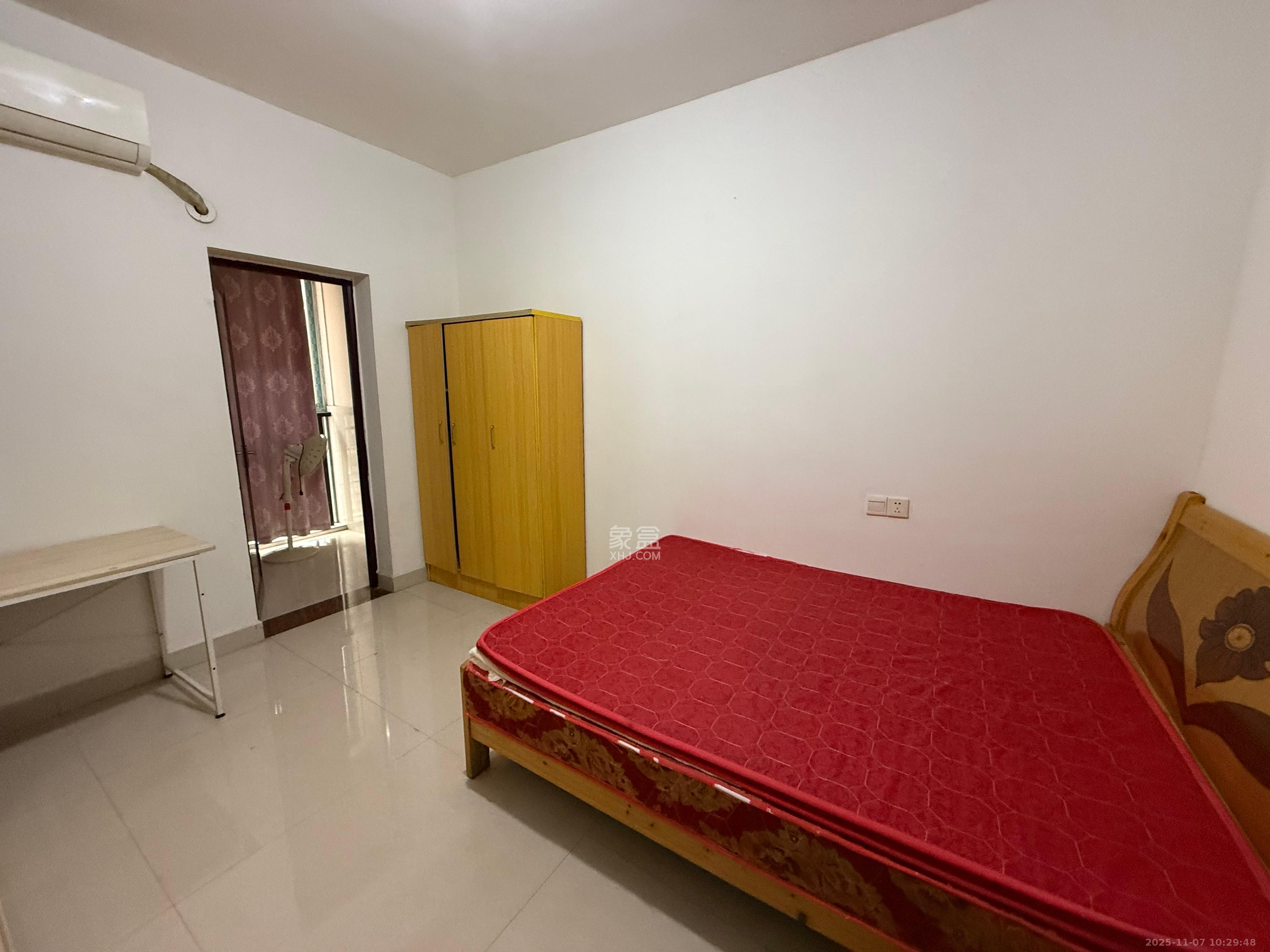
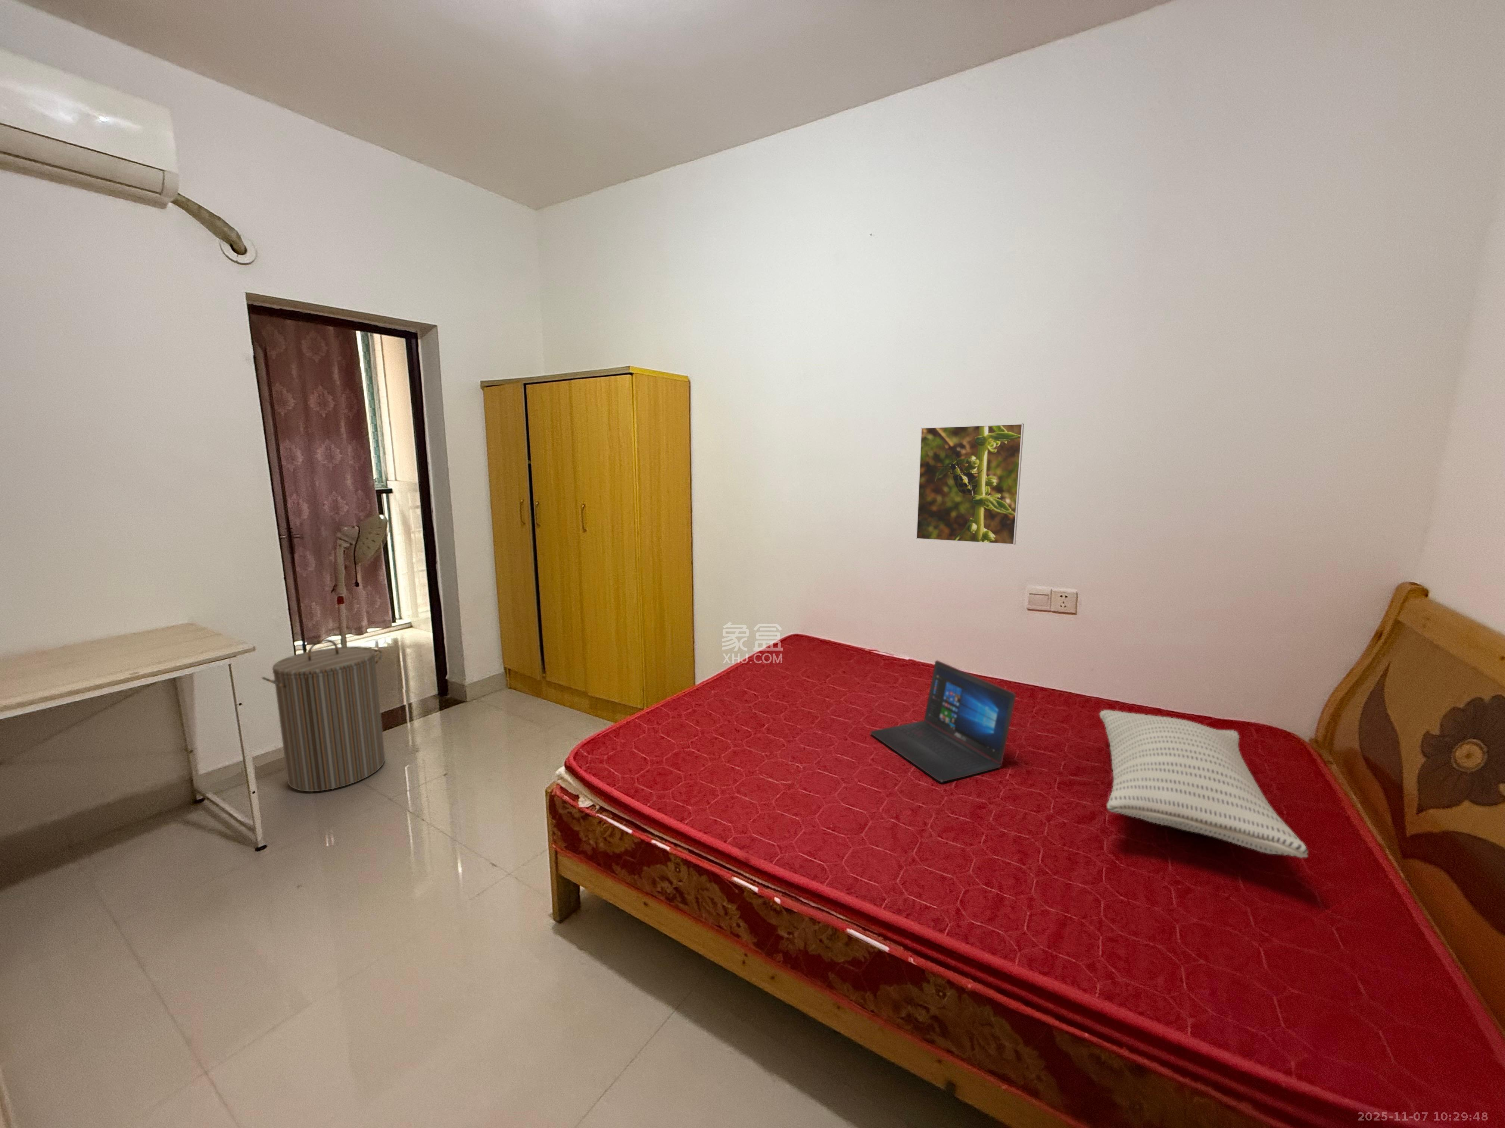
+ pillow (1180, 770)
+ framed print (967, 485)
+ laptop (937, 716)
+ laundry hamper (331, 706)
